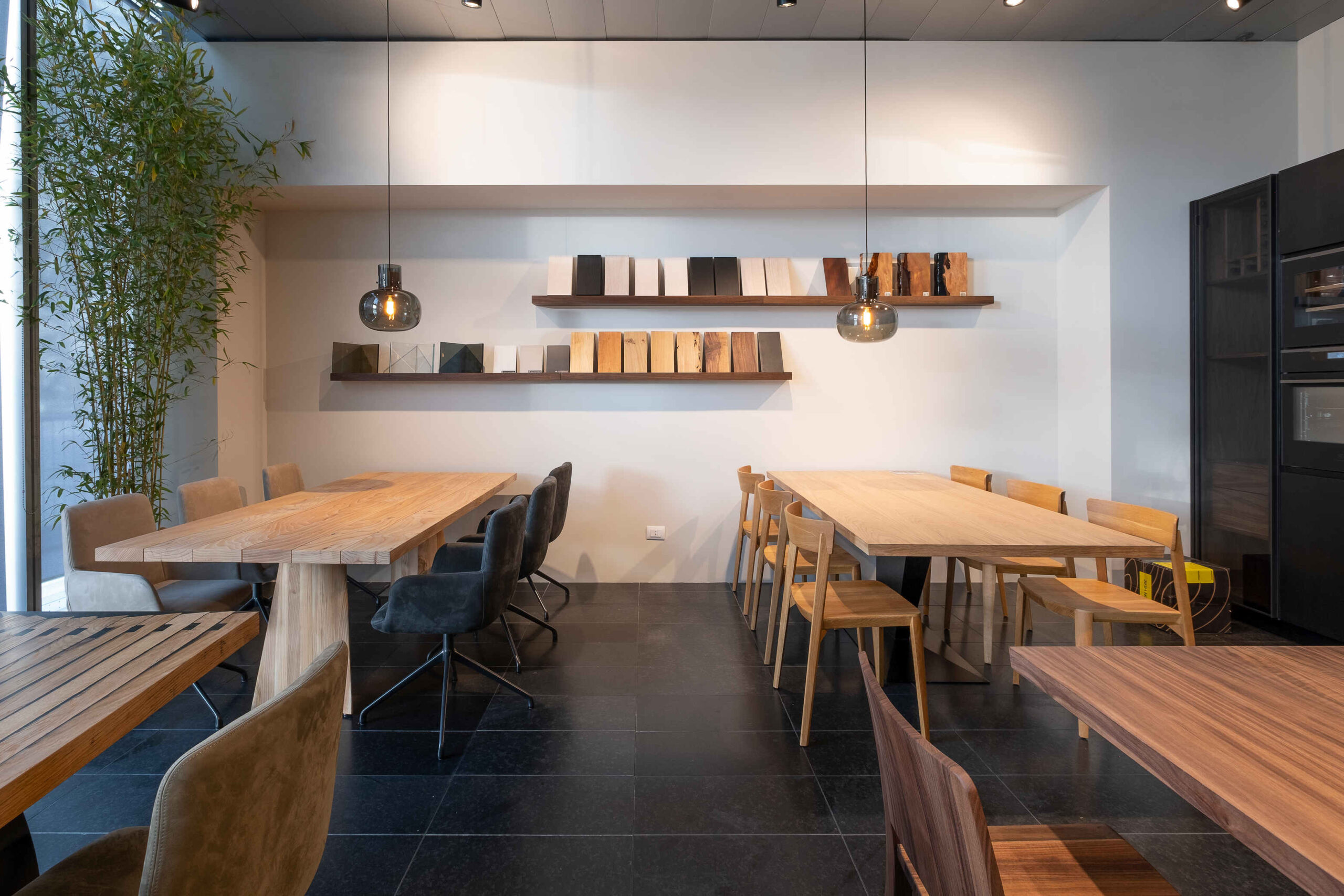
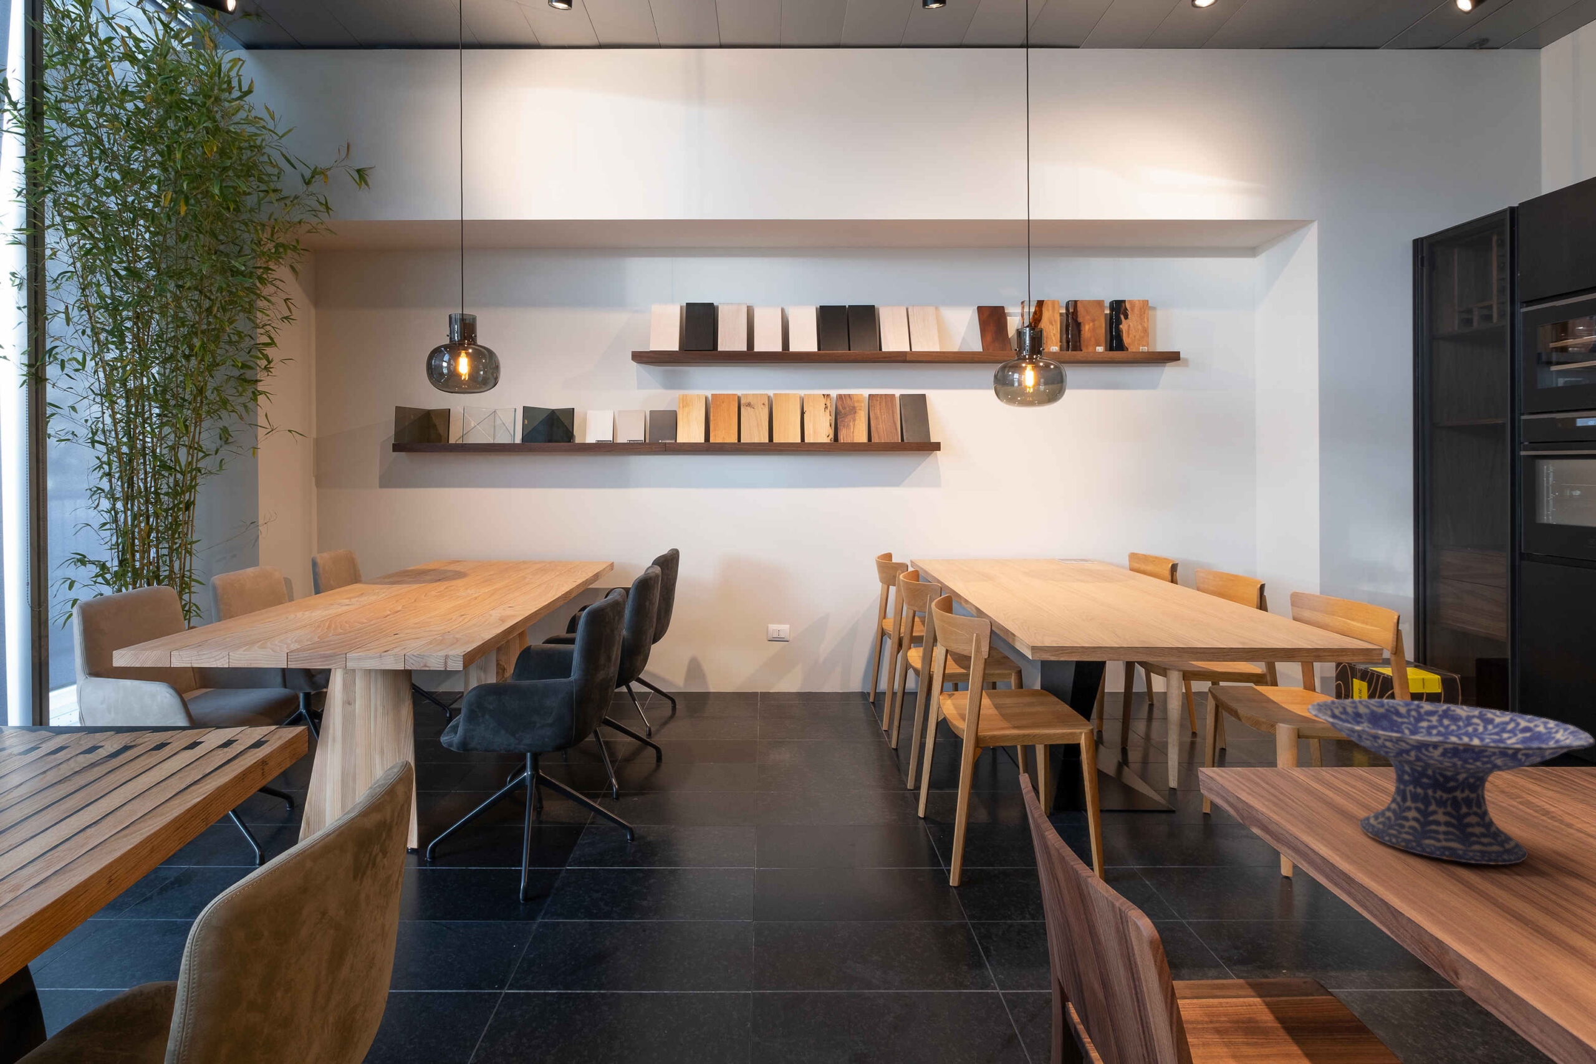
+ decorative bowl (1438, 778)
